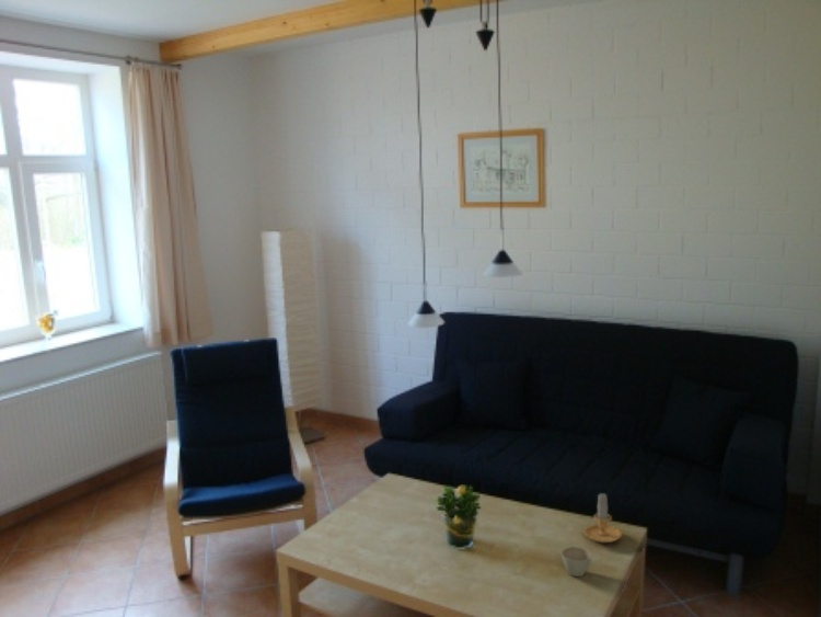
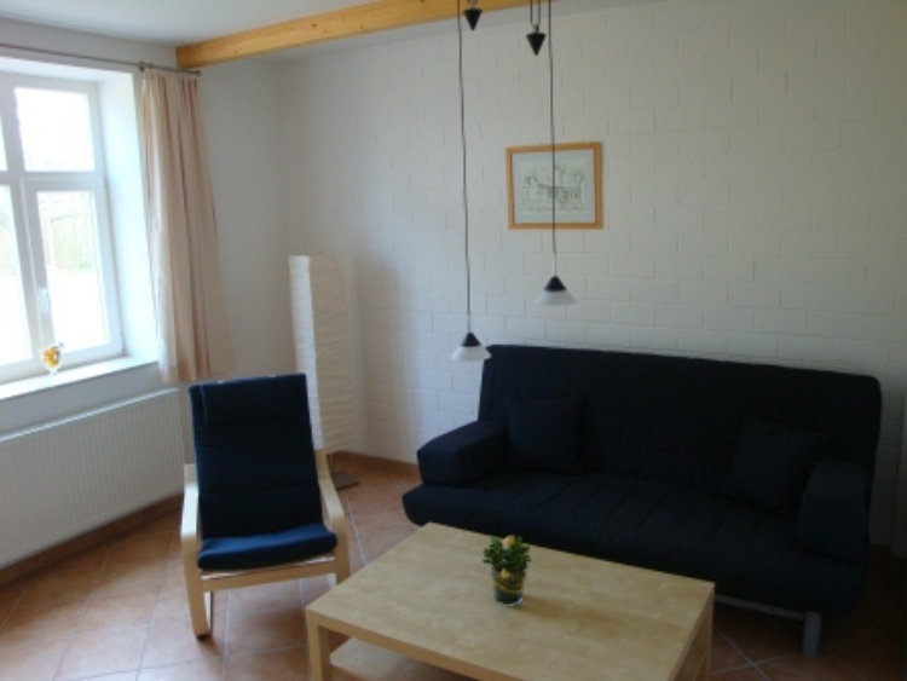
- candle (602, 513)
- flower pot (576, 563)
